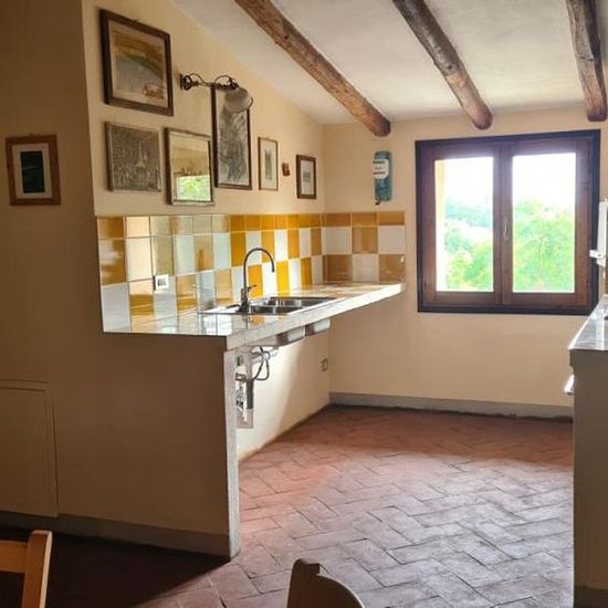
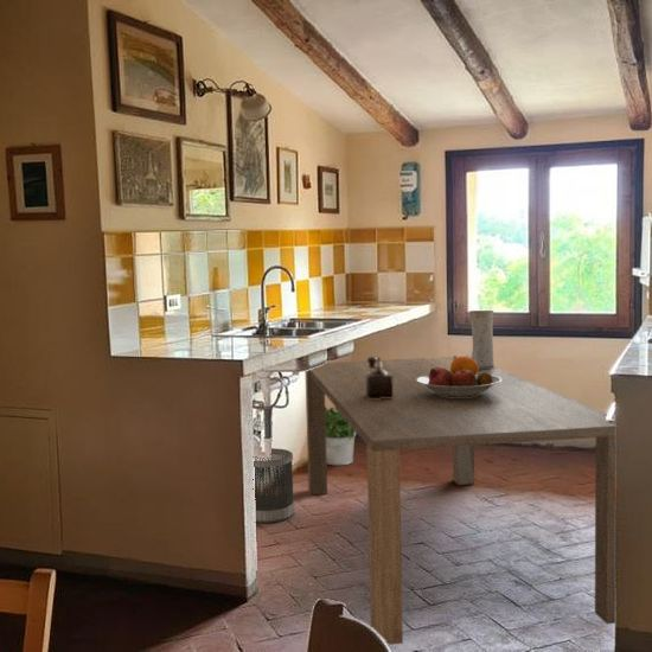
+ fruit bowl (458, 375)
+ vase (481, 338)
+ potted plant (338, 434)
+ dining table (433, 447)
+ wastebasket (267, 484)
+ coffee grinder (378, 375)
